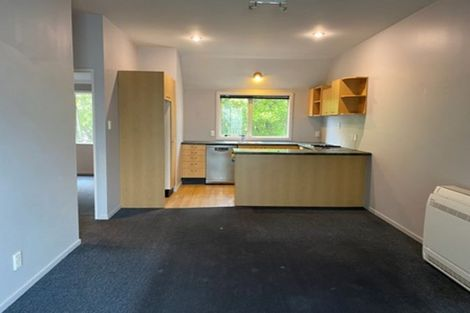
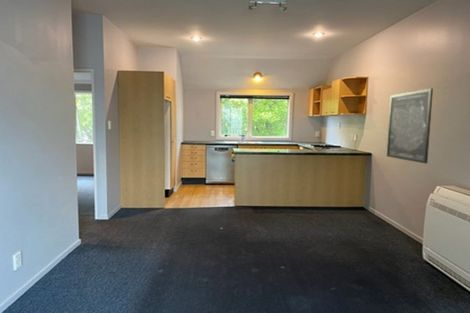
+ wall art (407, 126)
